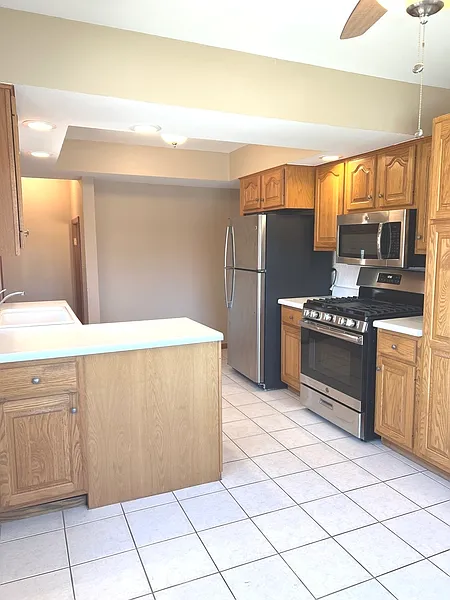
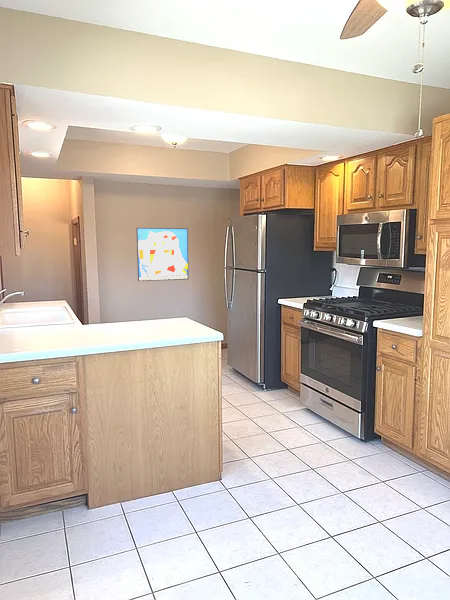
+ wall art (163, 254)
